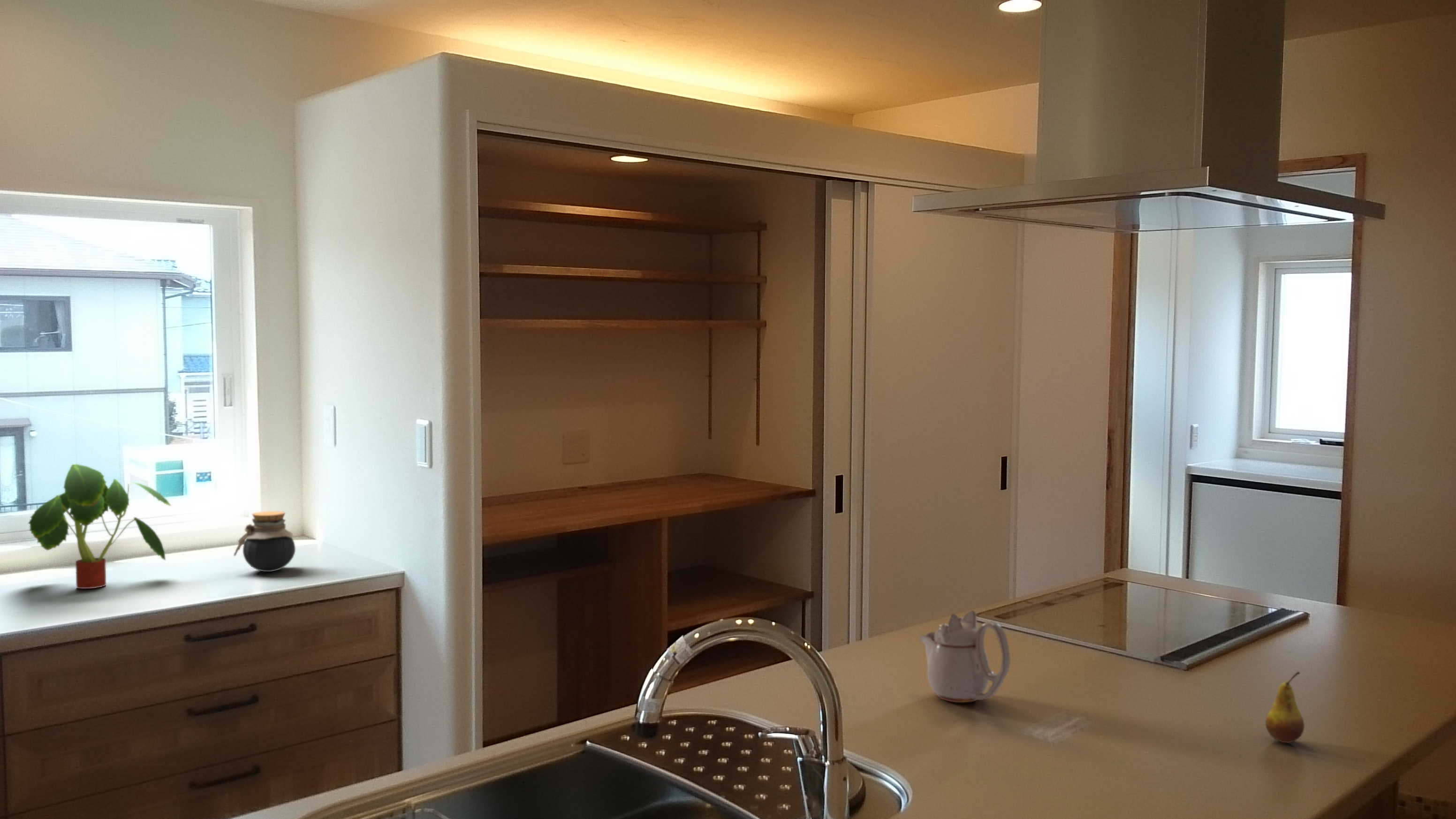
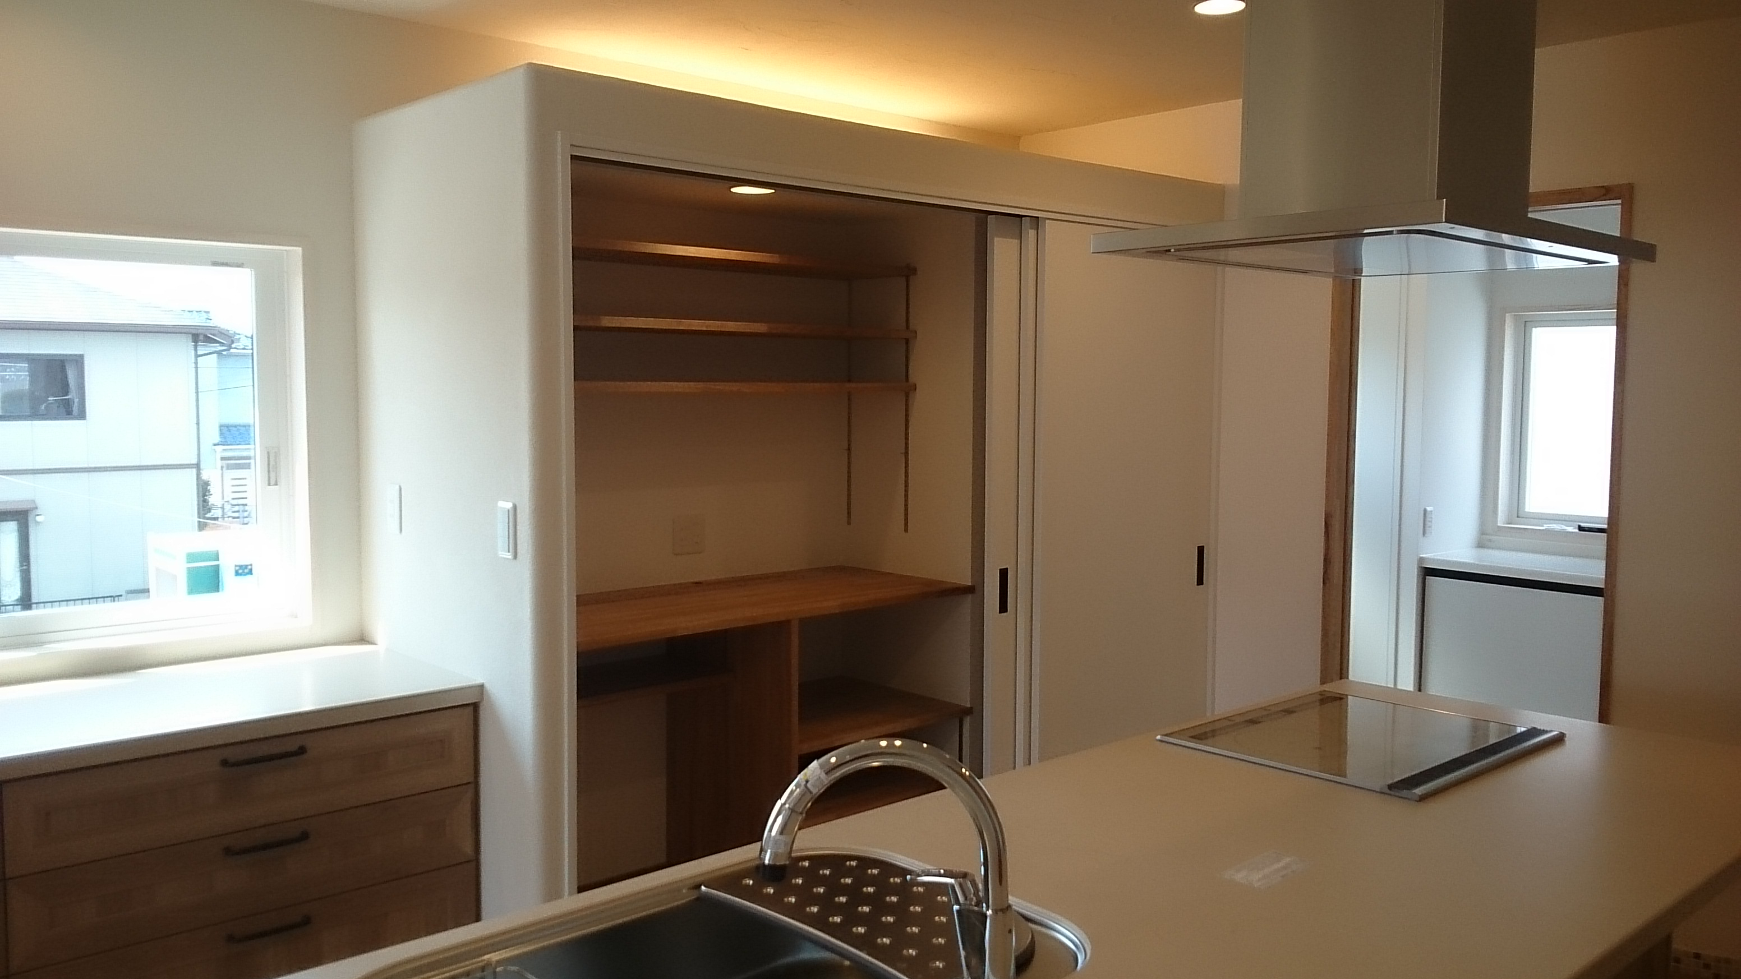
- plant (98, 519)
- fruit (1285, 704)
- jar (266, 542)
- teapot (963, 655)
